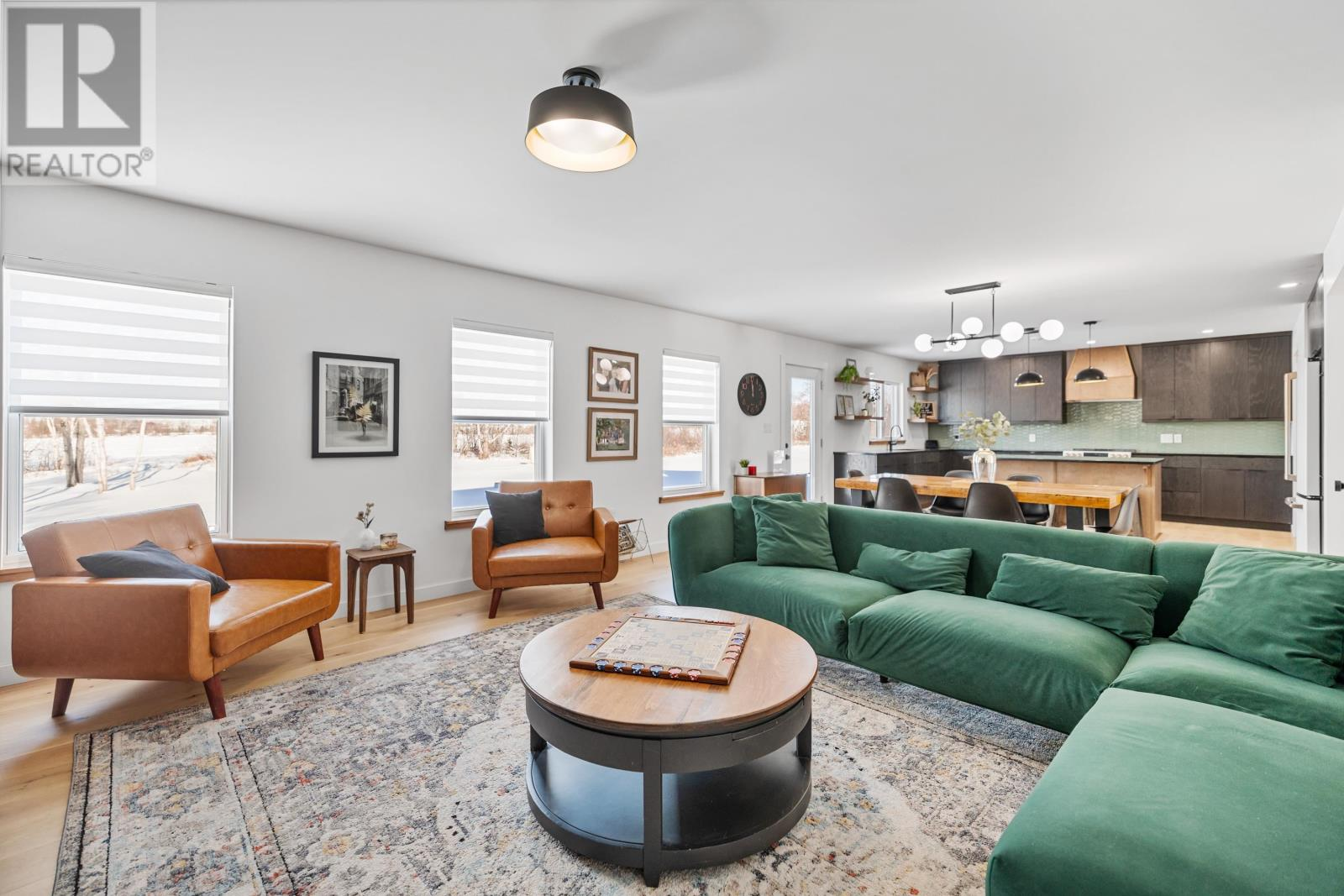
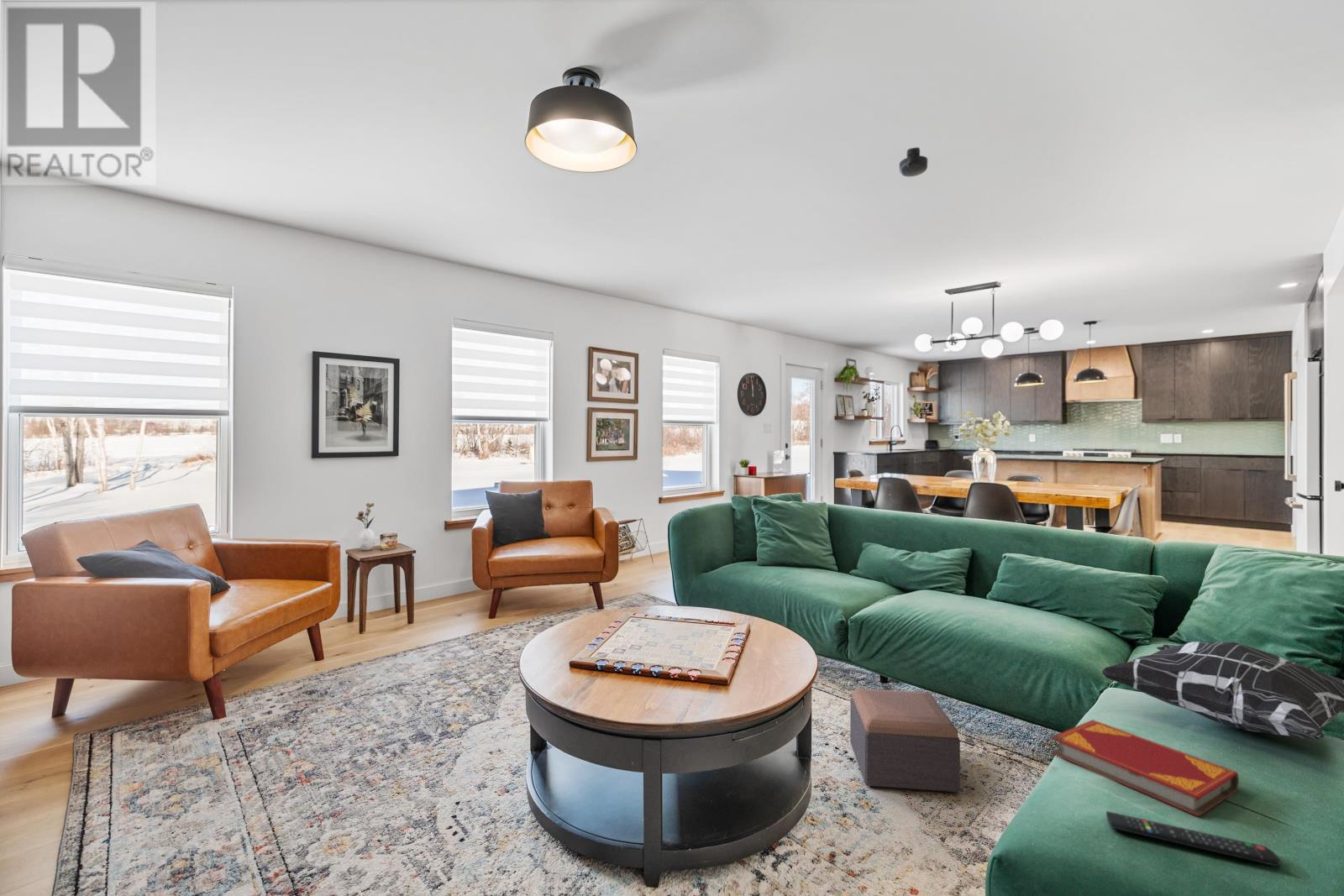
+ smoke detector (913, 161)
+ remote control (1189, 839)
+ footstool (900, 734)
+ decorative pillow (1230, 682)
+ hardback book (1139, 762)
